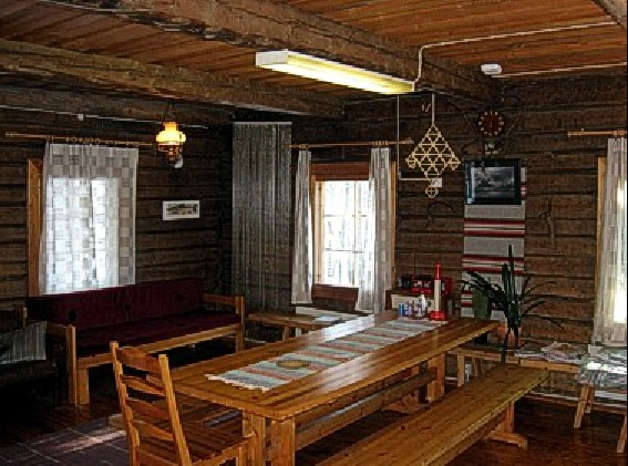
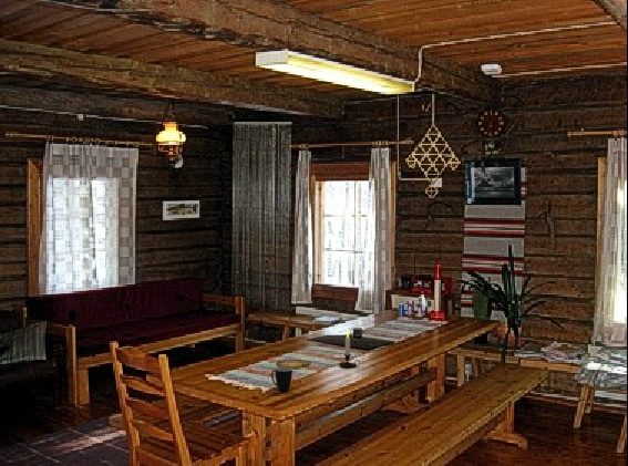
+ candle (349, 346)
+ placemat (350, 335)
+ mug (280, 379)
